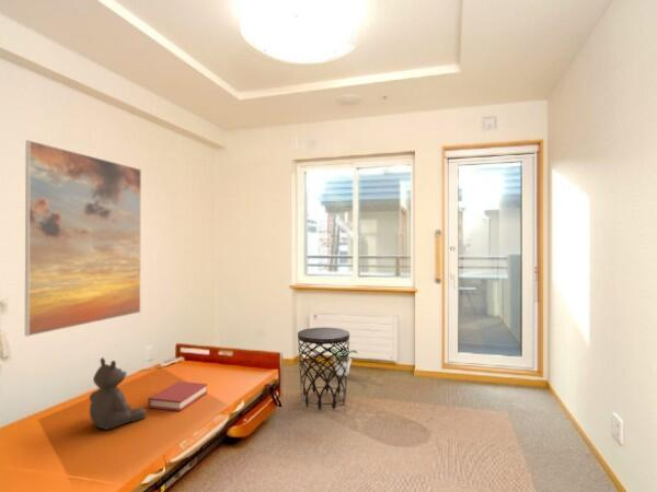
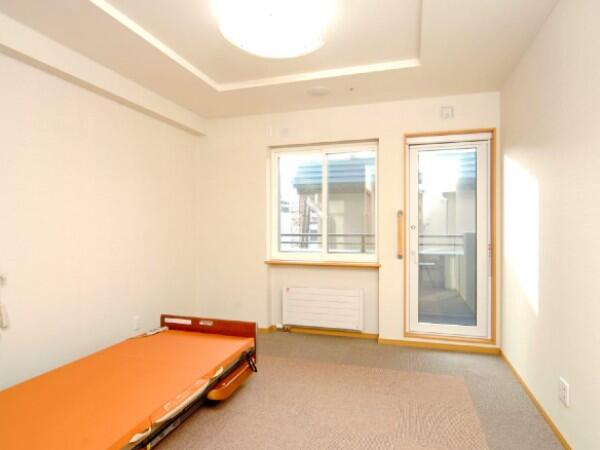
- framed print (91, 239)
- potted plant (342, 361)
- hardback book (178, 395)
- side table (324, 366)
- teddy bear (117, 389)
